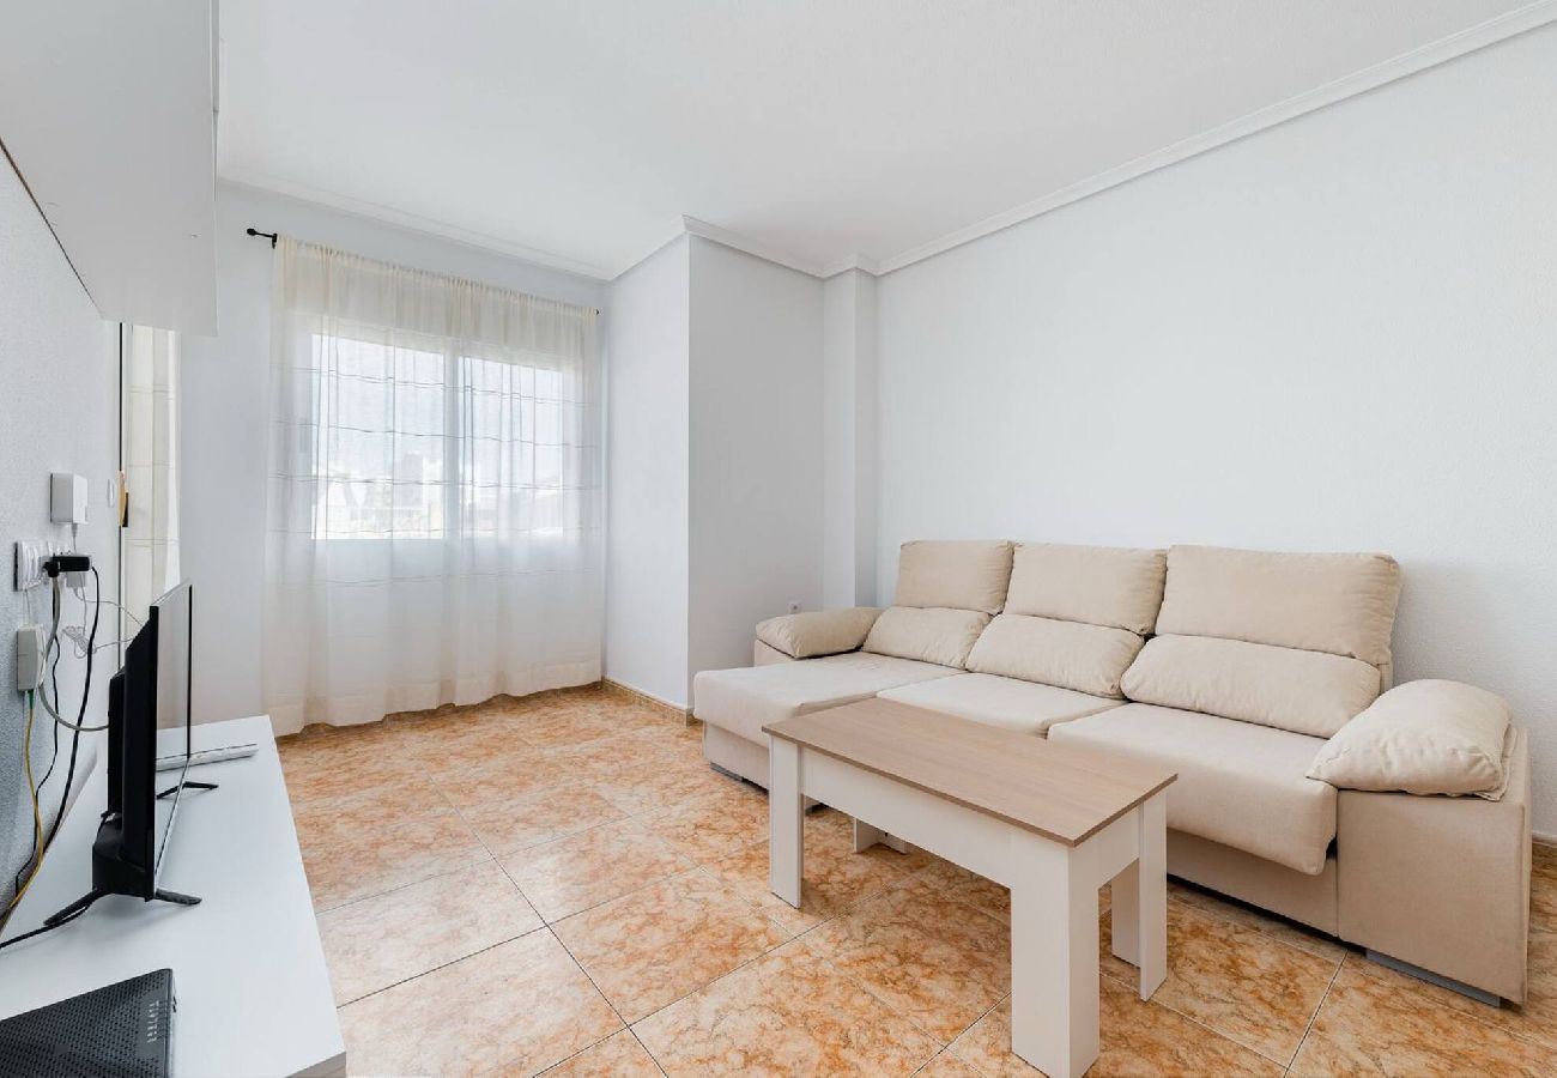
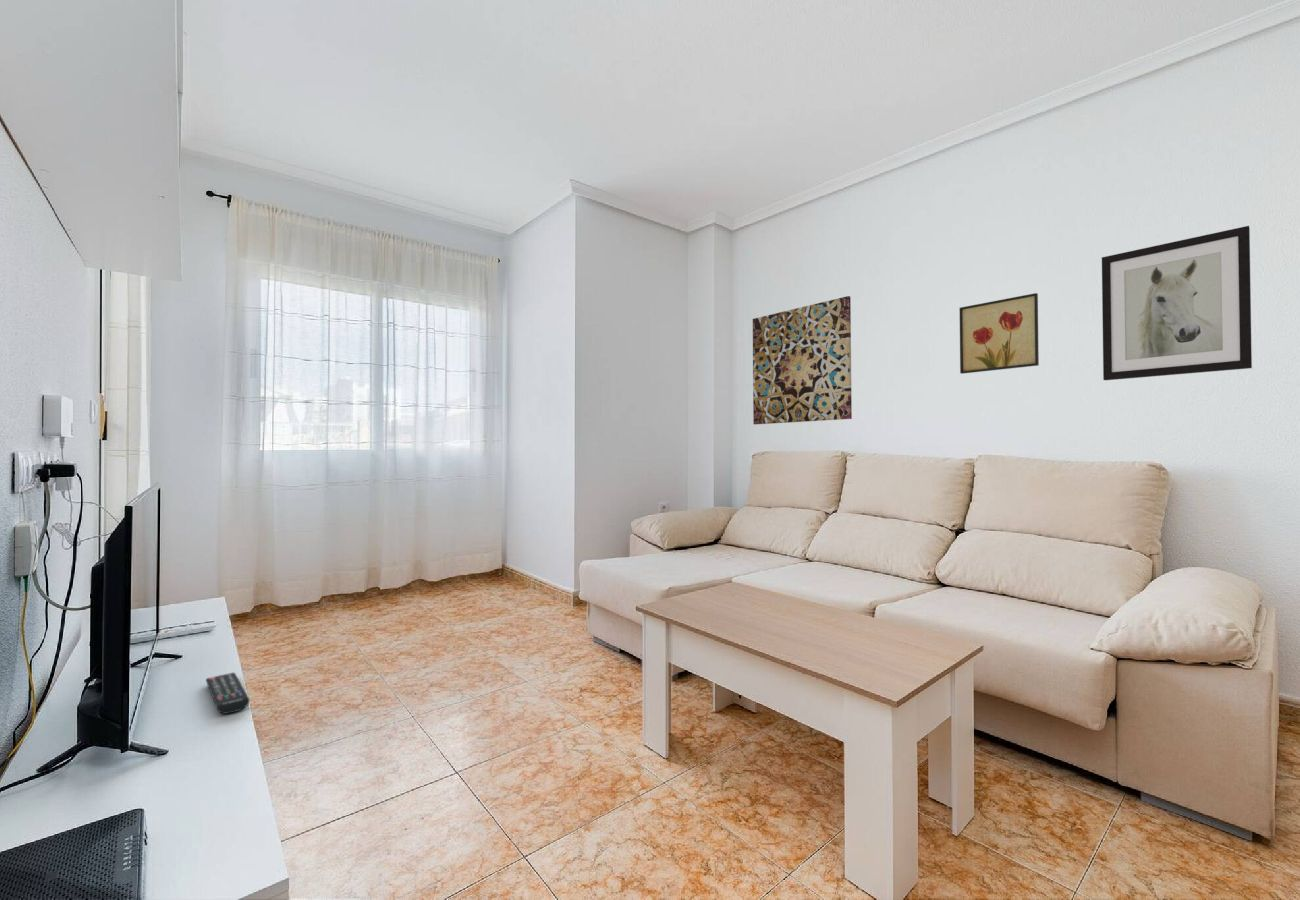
+ remote control (226, 691)
+ wall art (1171, 308)
+ wall art (798, 365)
+ wall art (997, 335)
